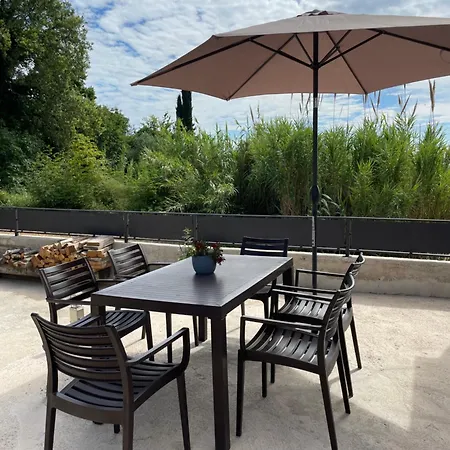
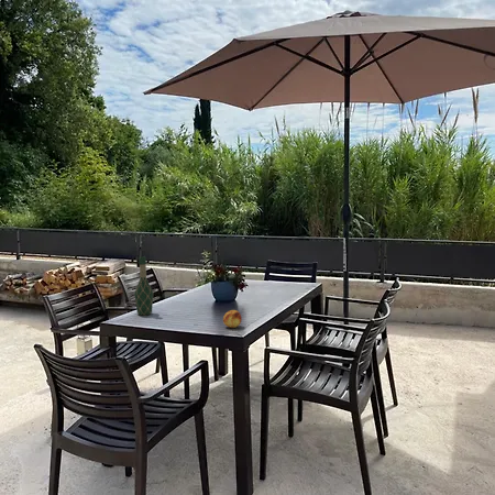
+ fruit (232, 318)
+ wine bottle (143, 285)
